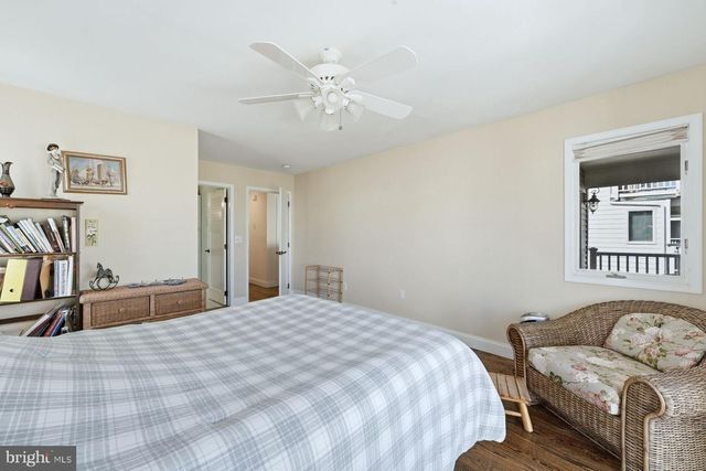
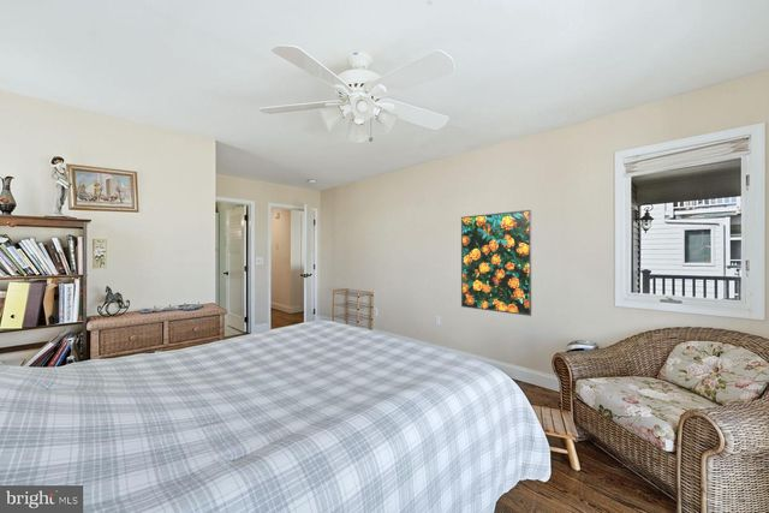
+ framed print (493, 262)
